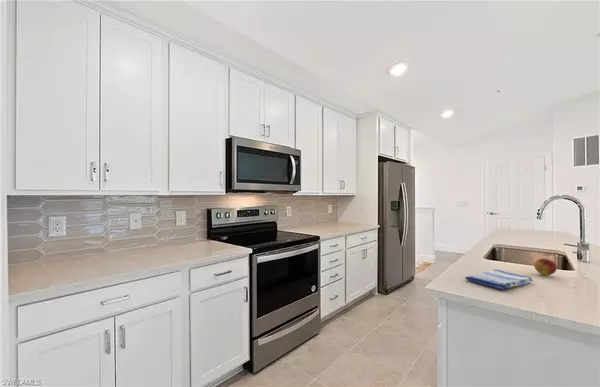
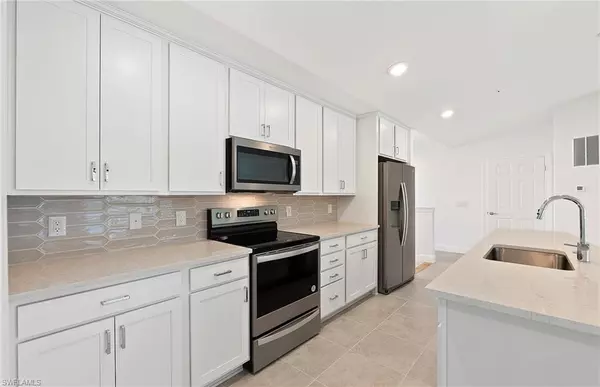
- fruit (545, 267)
- dish towel (498, 278)
